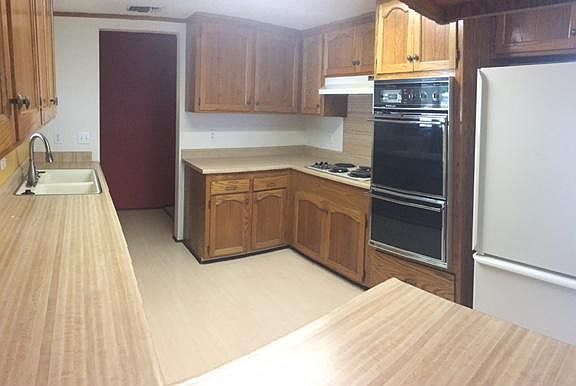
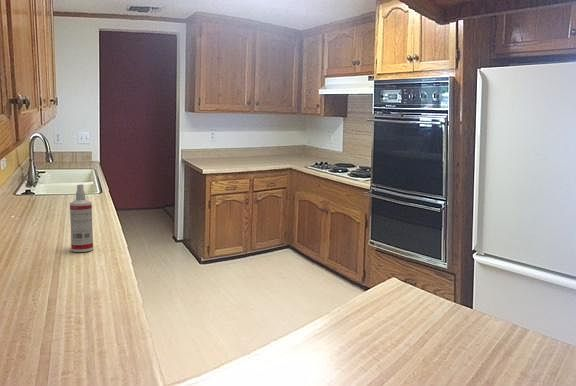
+ spray bottle (81, 217)
